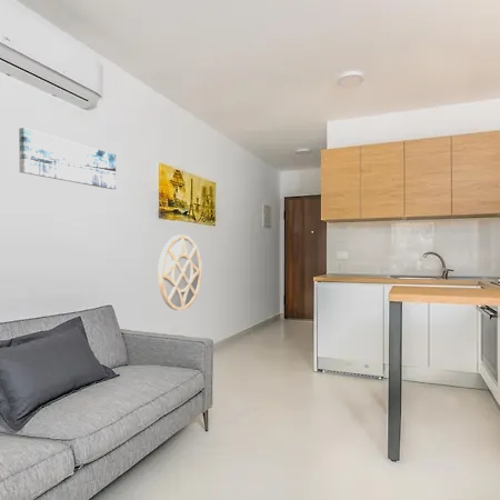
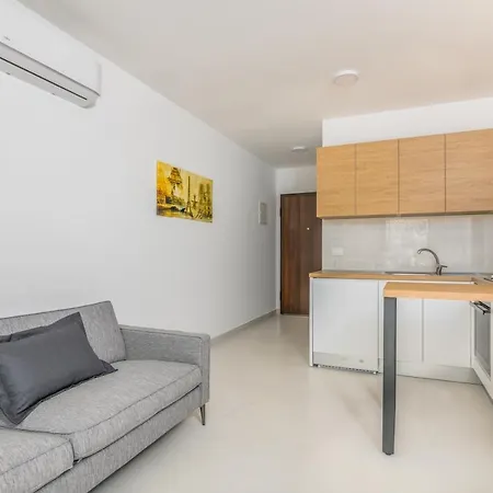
- wall art (73, 162)
- home mirror (181, 272)
